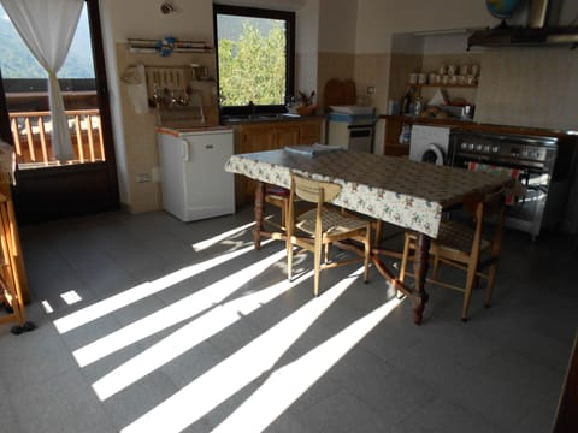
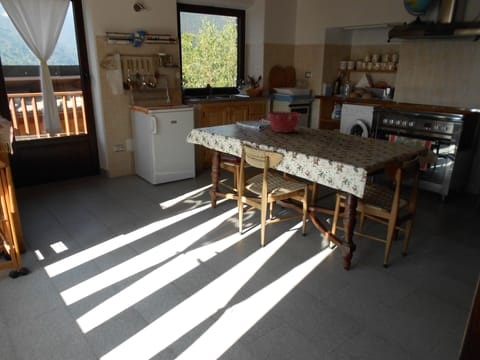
+ mixing bowl (283, 122)
